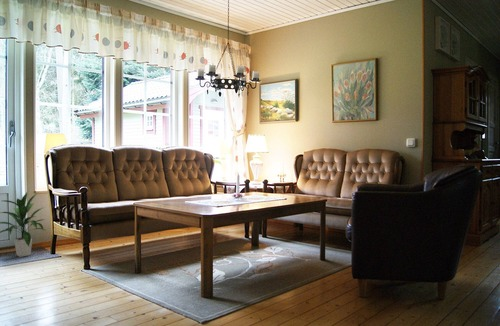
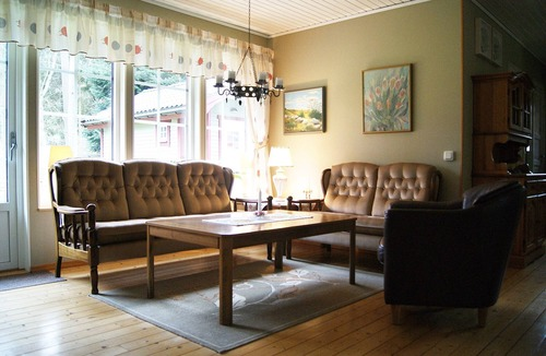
- indoor plant (22, 224)
